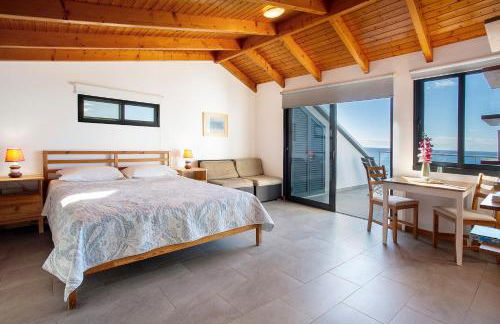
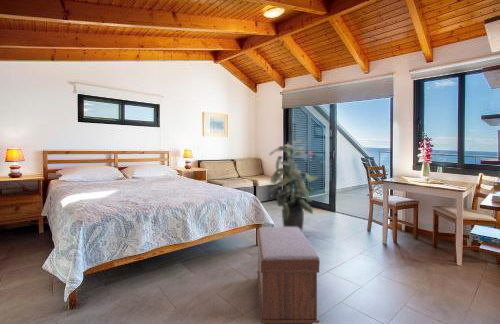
+ indoor plant (293, 188)
+ bench (283, 269)
